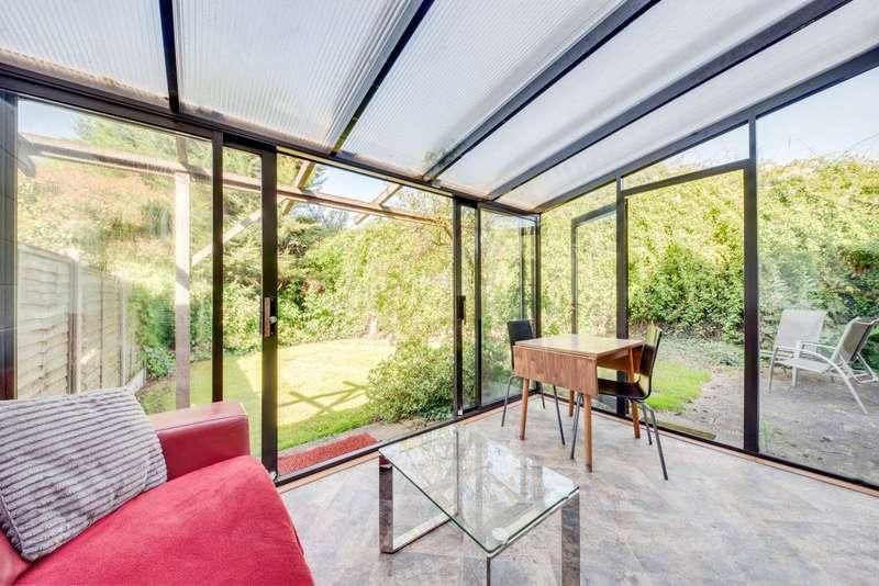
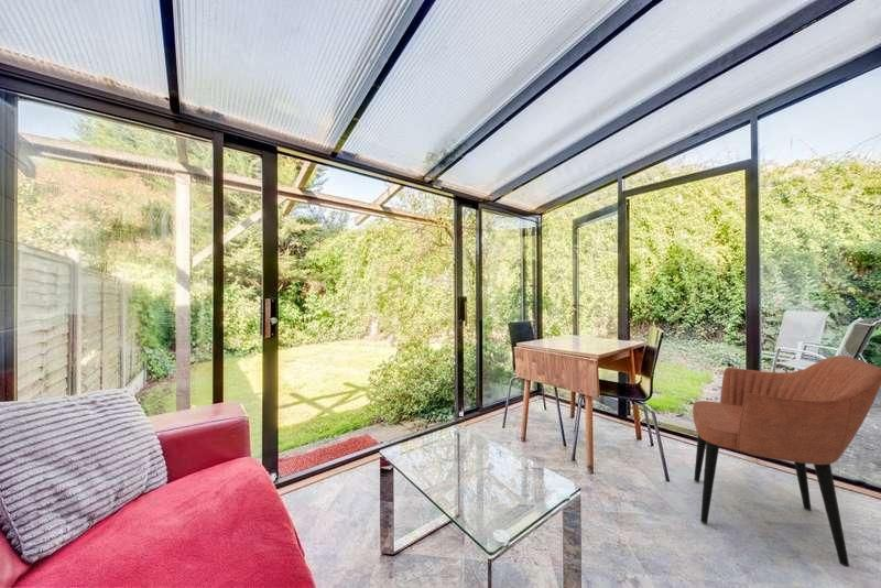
+ armchair (770, 436)
